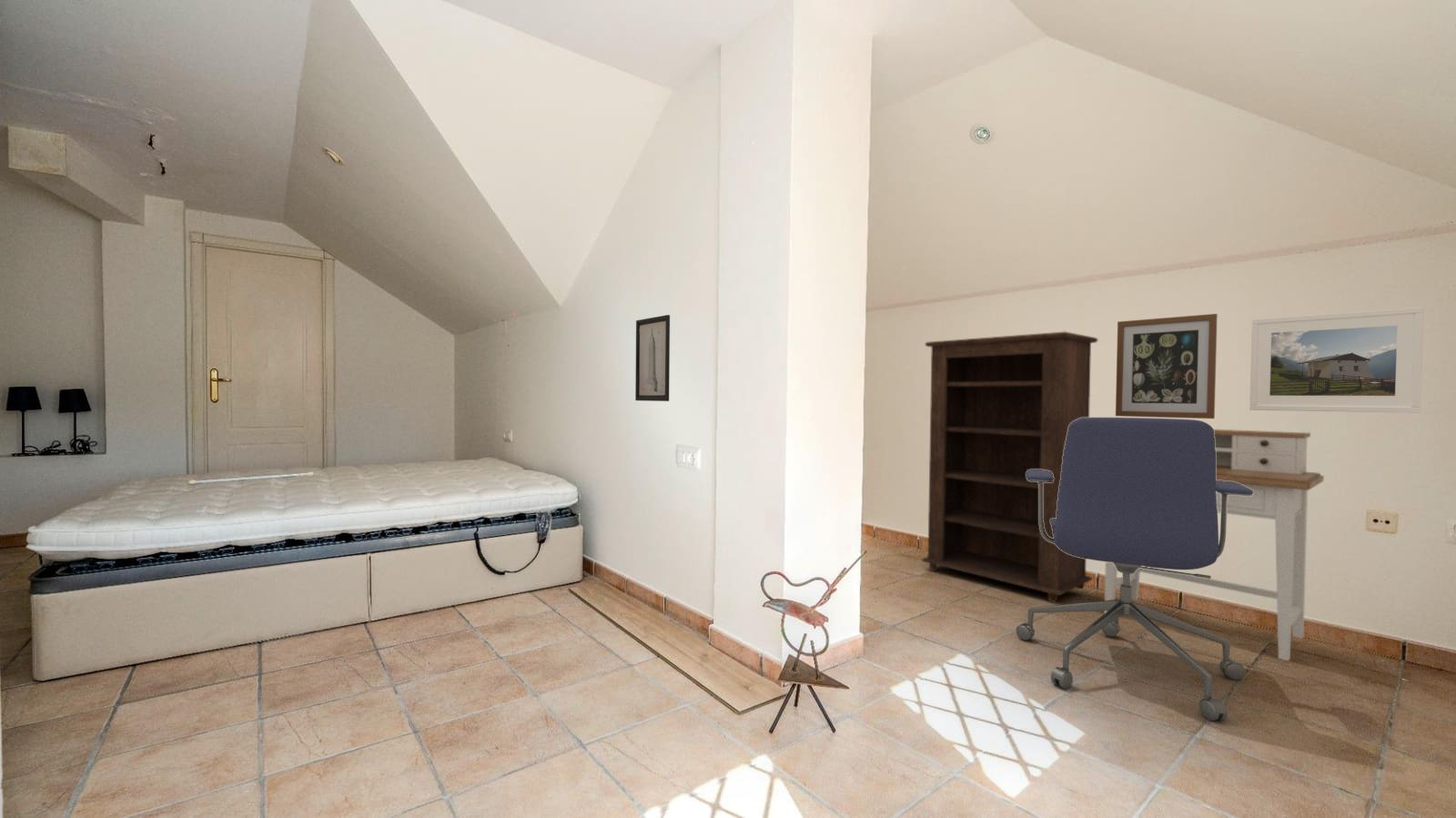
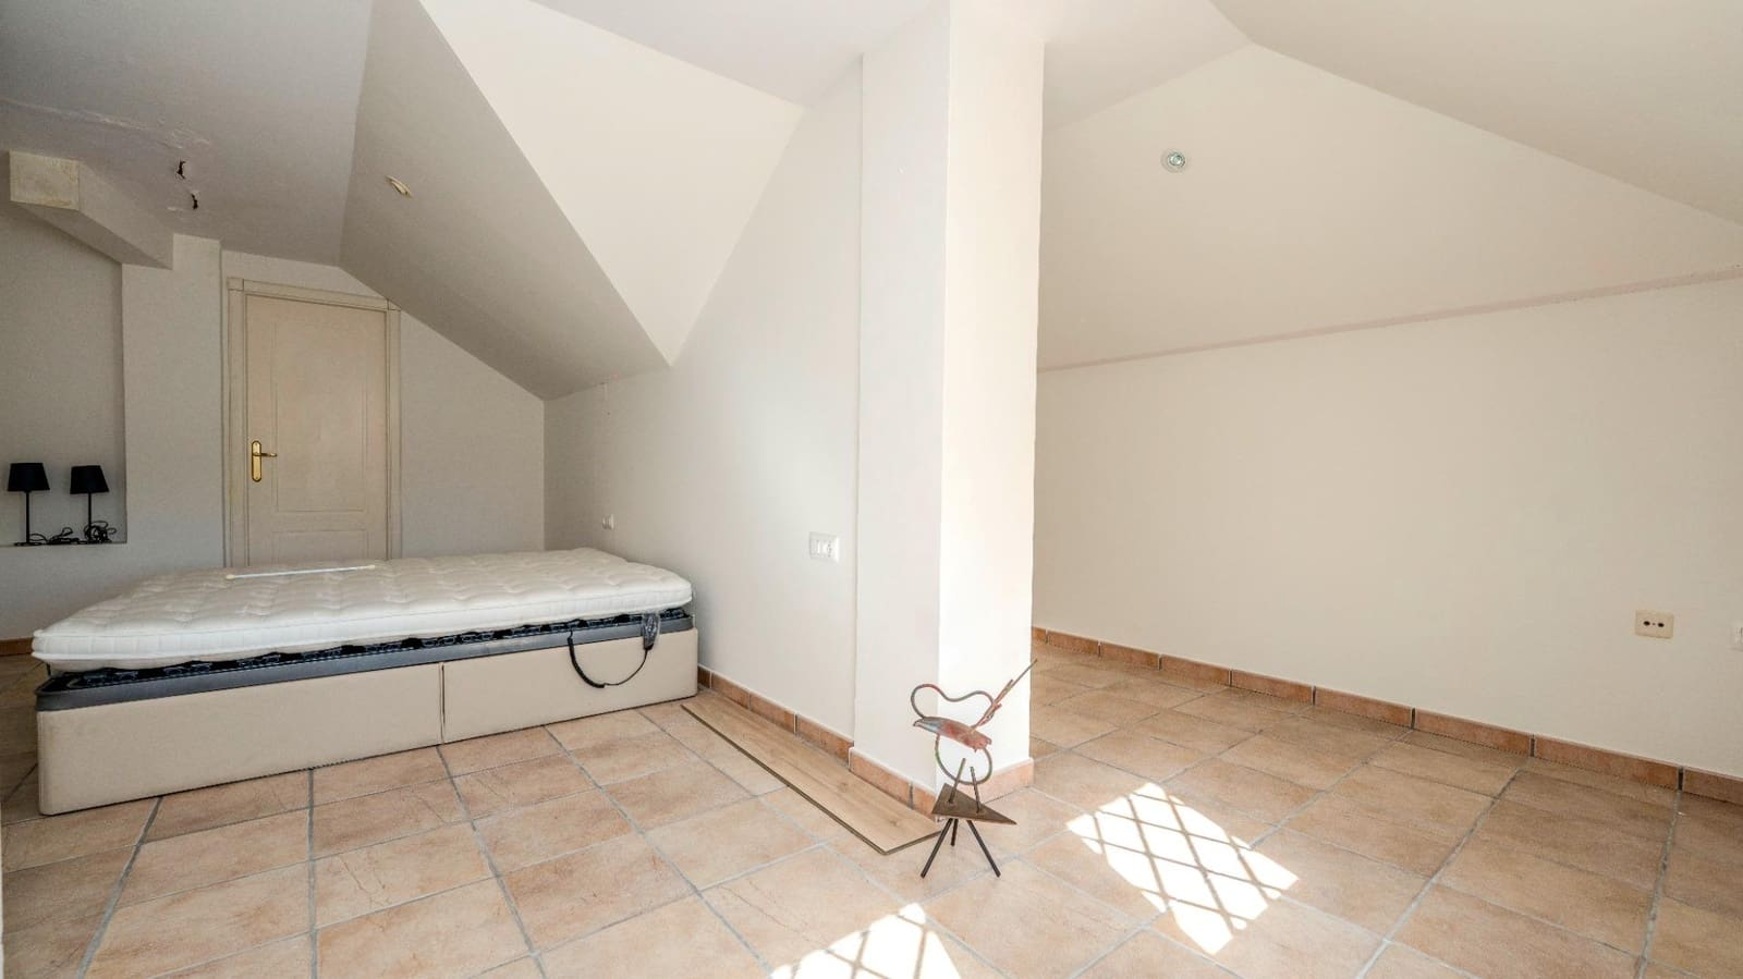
- office chair (1126, 540)
- wall art (1163, 368)
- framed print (1330, 362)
- desk (1218, 511)
- bookshelf (1005, 459)
- wall art (652, 359)
